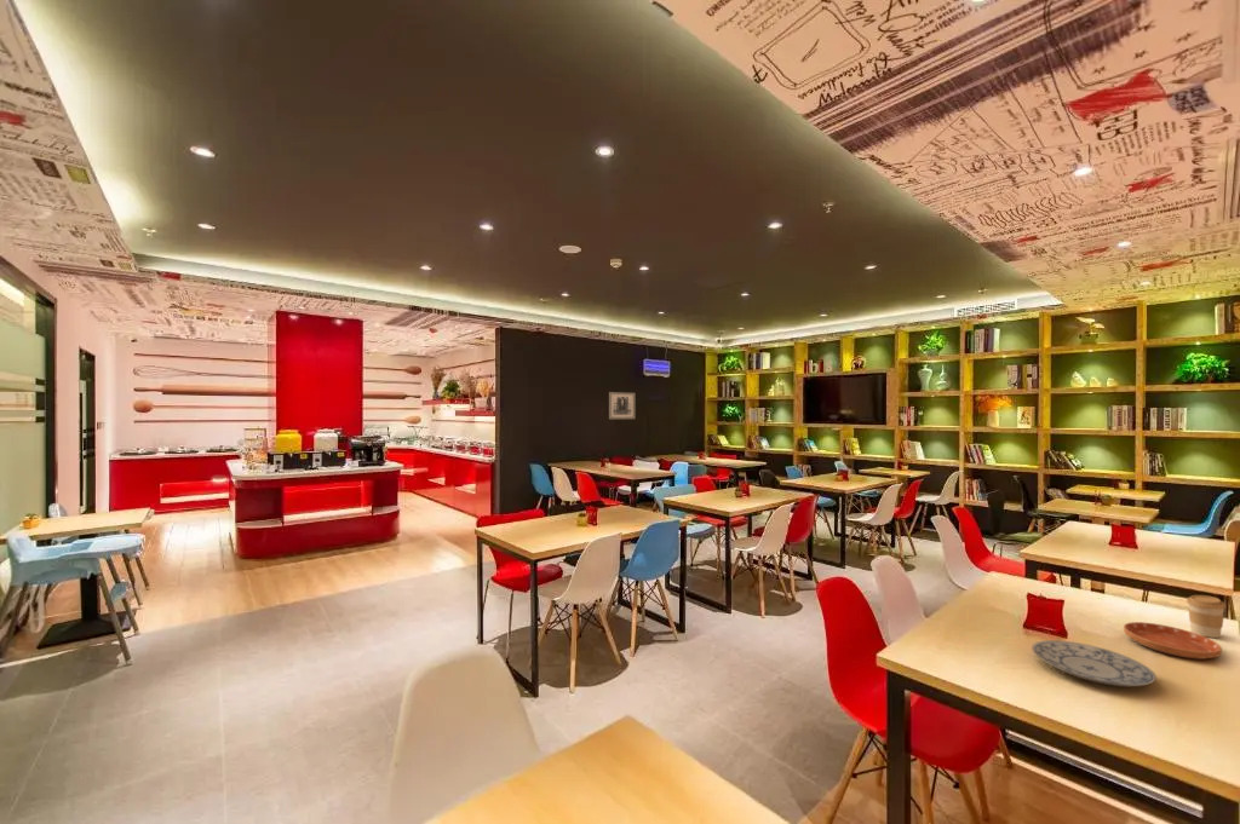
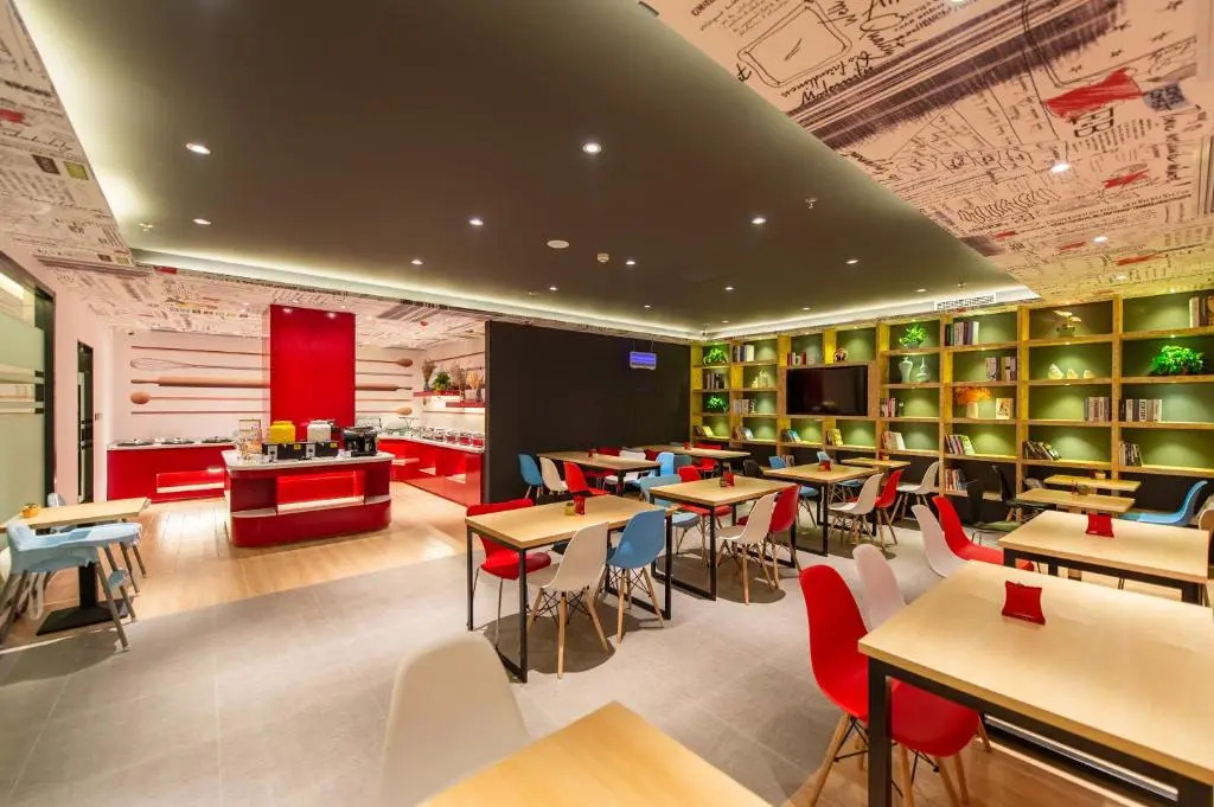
- wall art (622, 405)
- plate (1090, 665)
- saucer (1170, 640)
- coffee cup (1205, 615)
